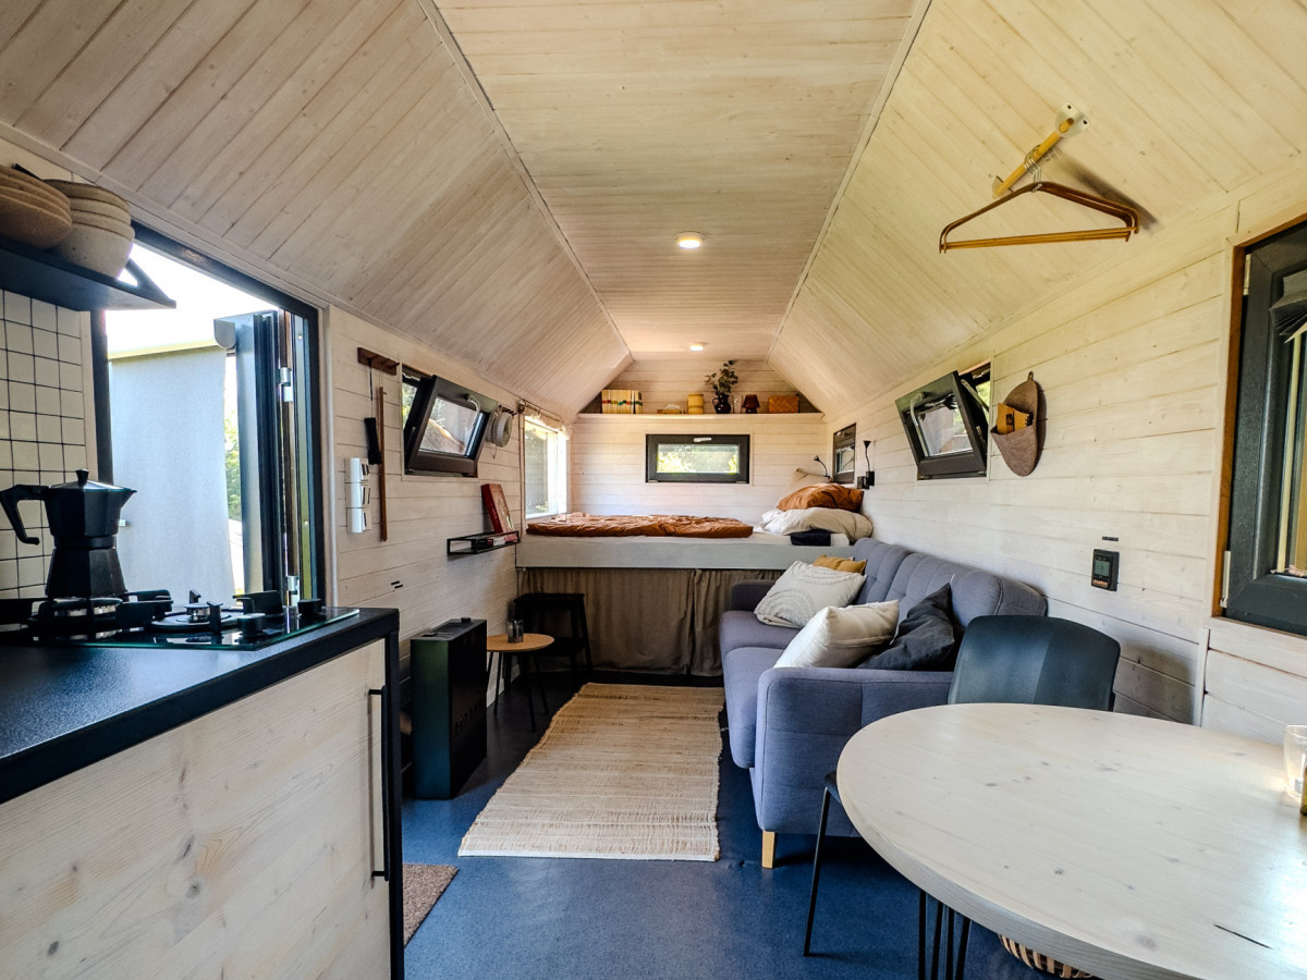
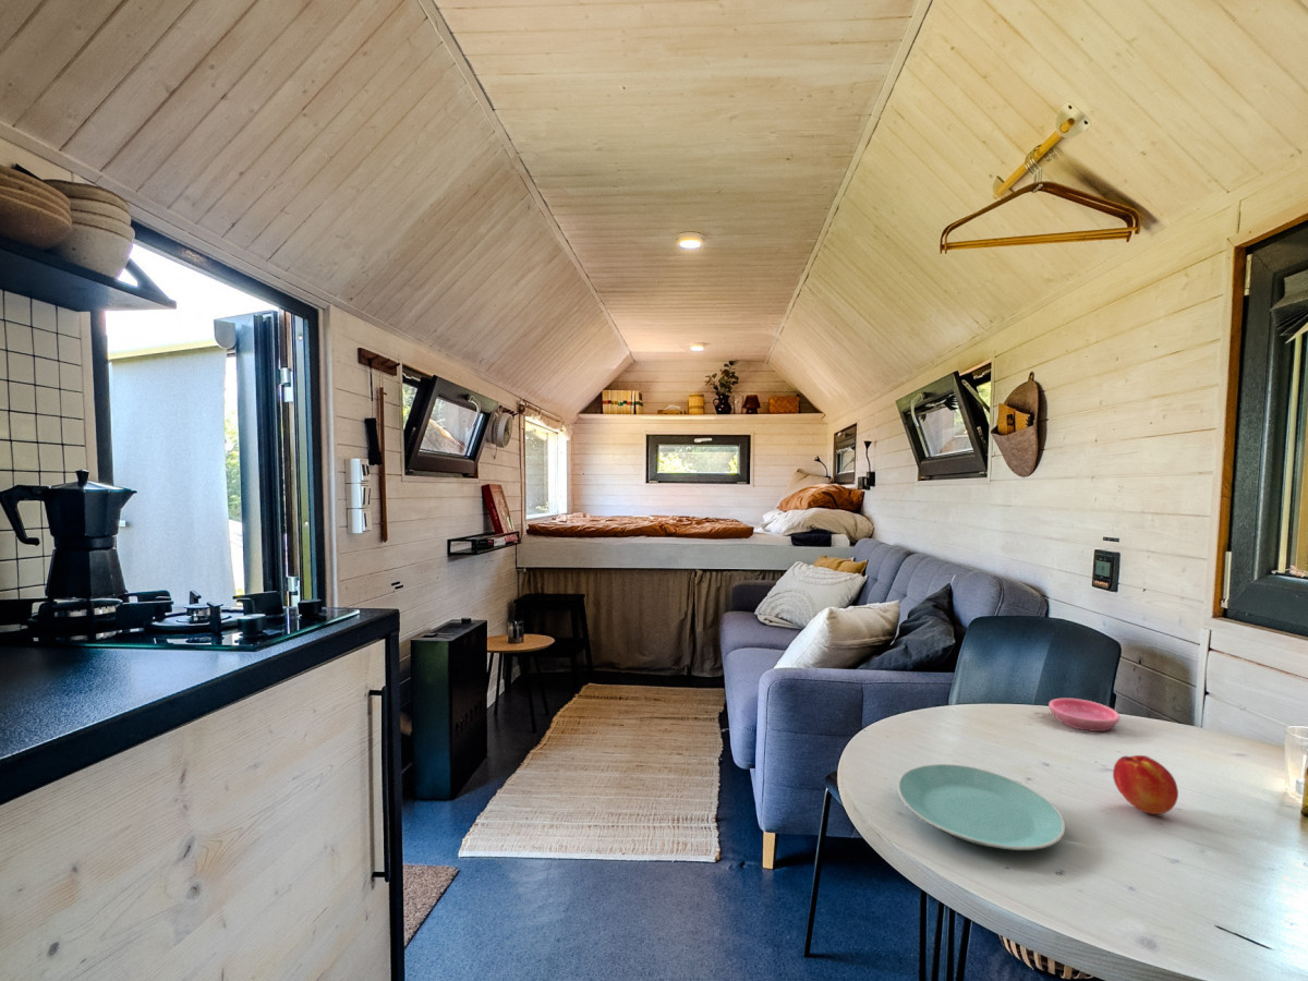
+ plate (976, 809)
+ saucer (1082, 715)
+ peach (1144, 784)
